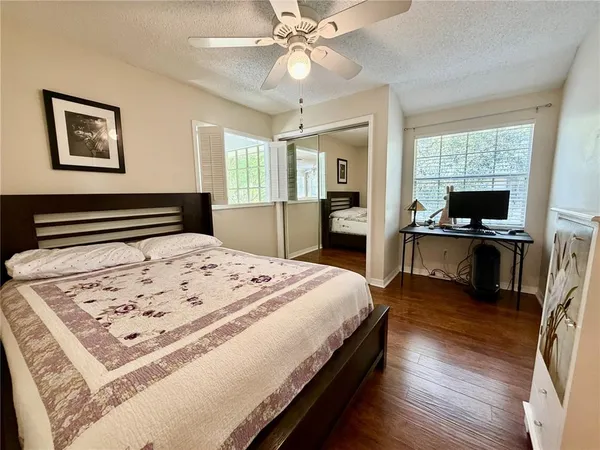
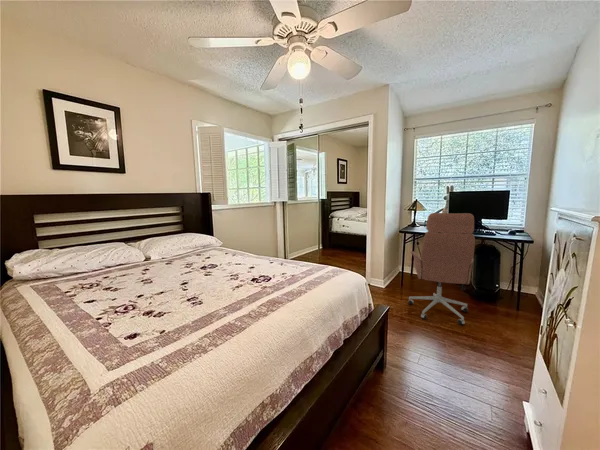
+ office chair (441, 263)
